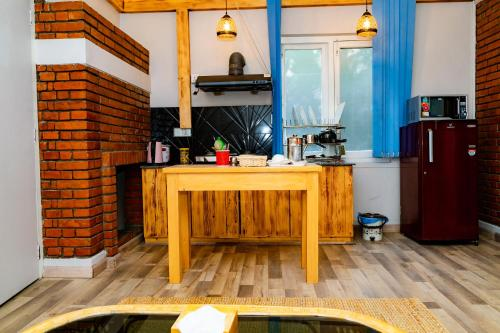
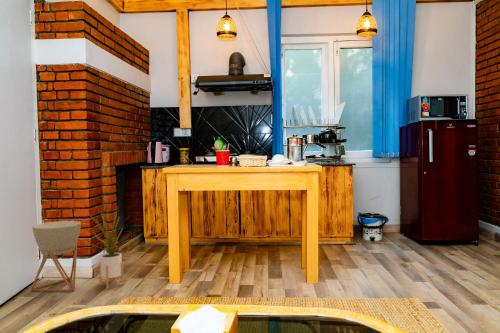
+ planter (58, 254)
+ house plant (111, 245)
